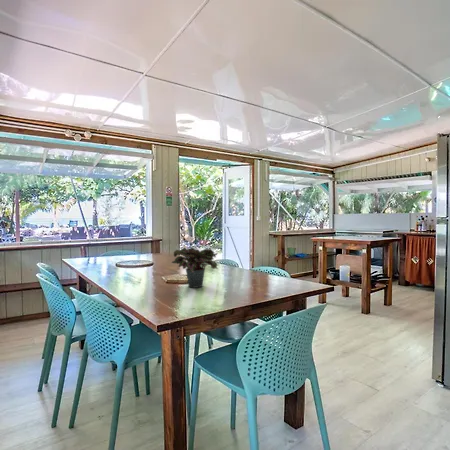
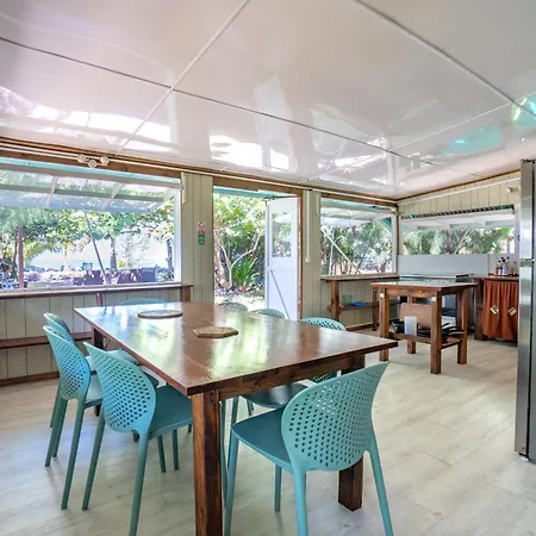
- potted plant (196, 266)
